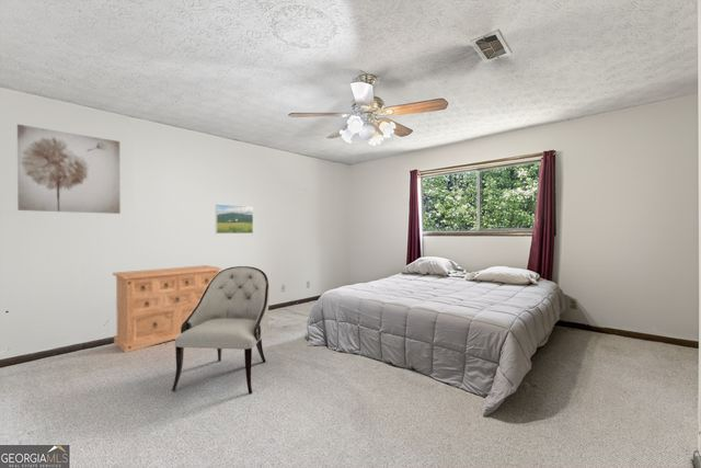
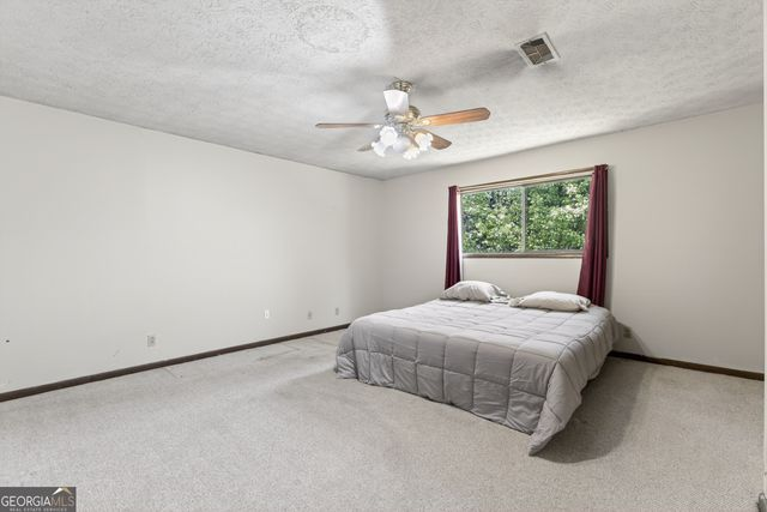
- dresser (170, 303)
- wall art (72, 172)
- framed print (234, 219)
- armchair (229, 322)
